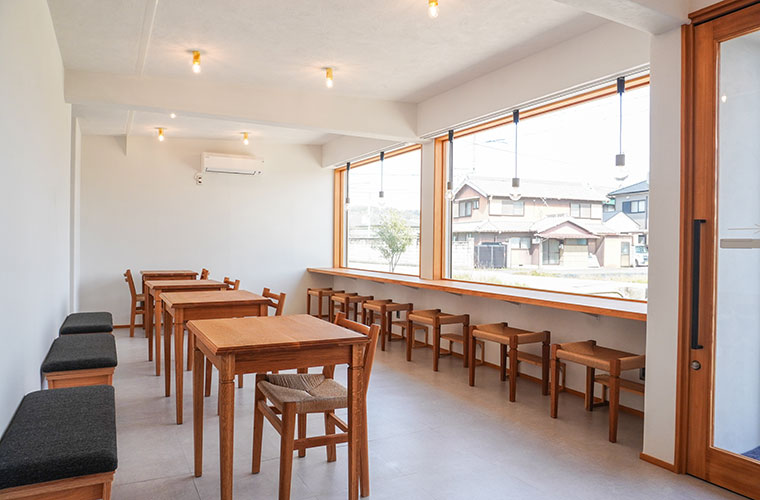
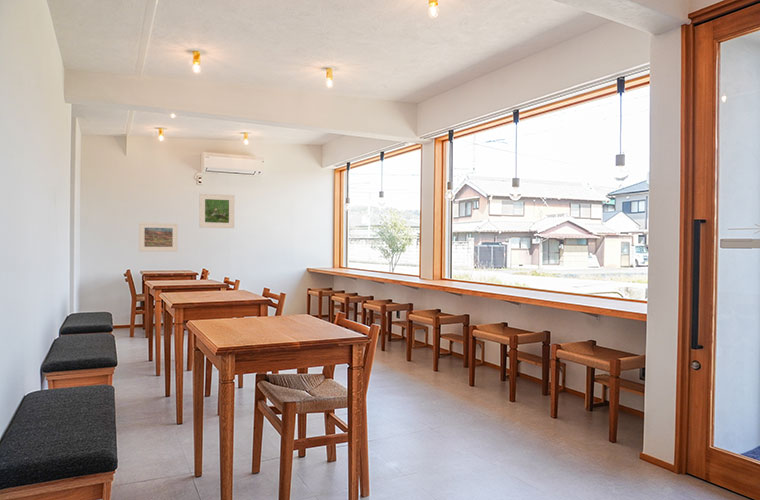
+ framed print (158, 237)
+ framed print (217, 211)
